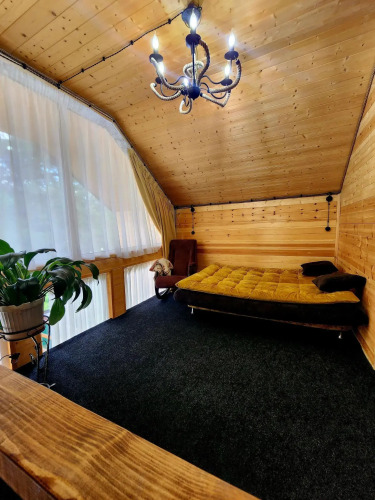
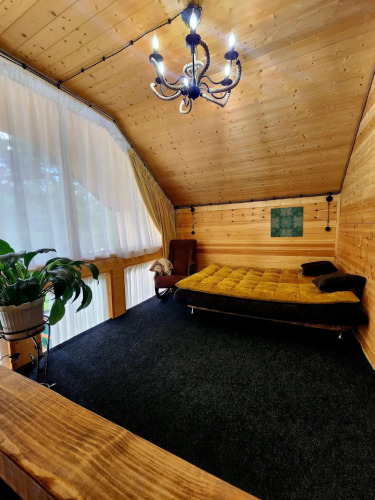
+ wall art (286, 222)
